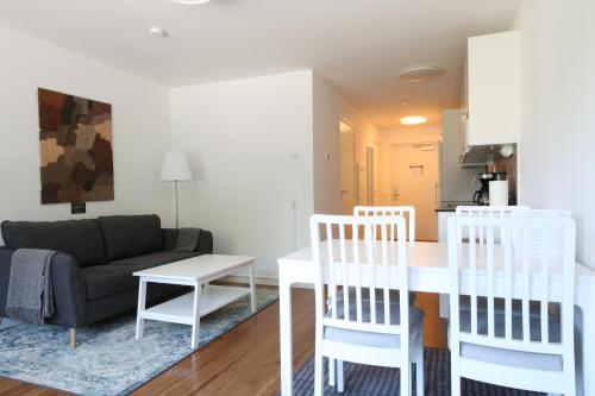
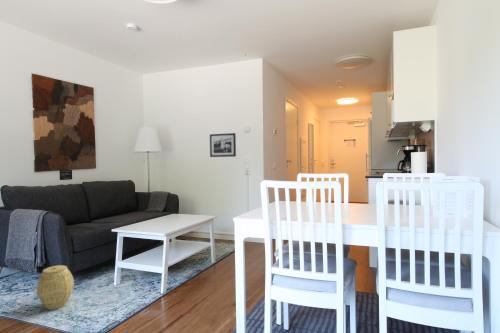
+ picture frame (222, 145)
+ woven basket (55, 285)
